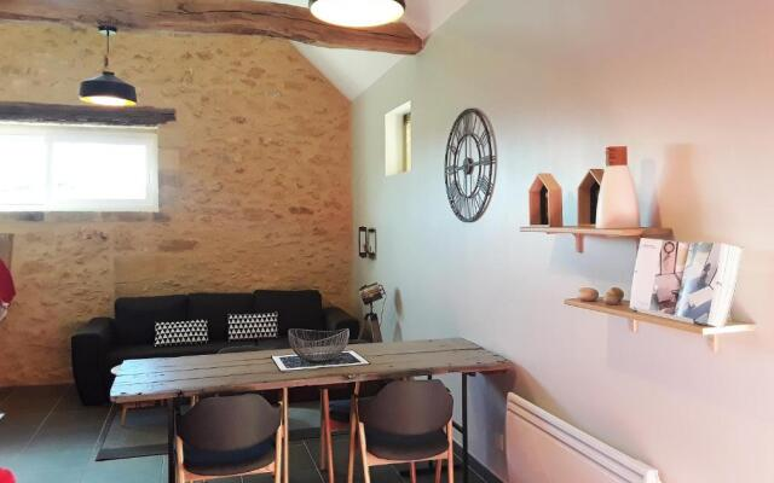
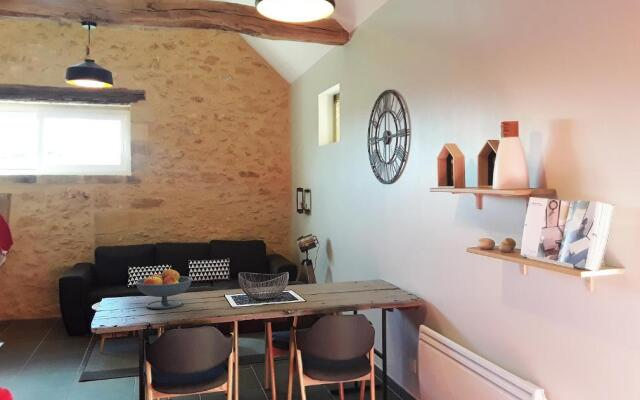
+ fruit bowl (164, 288)
